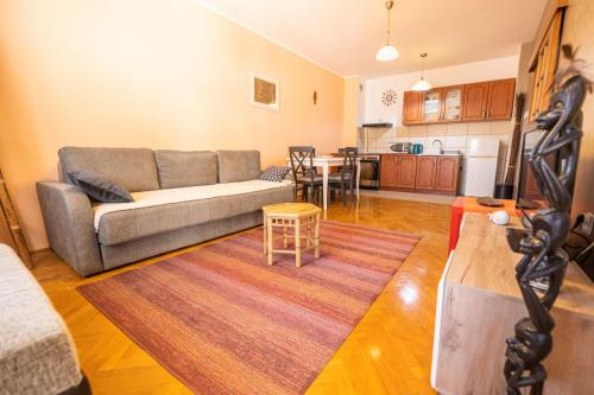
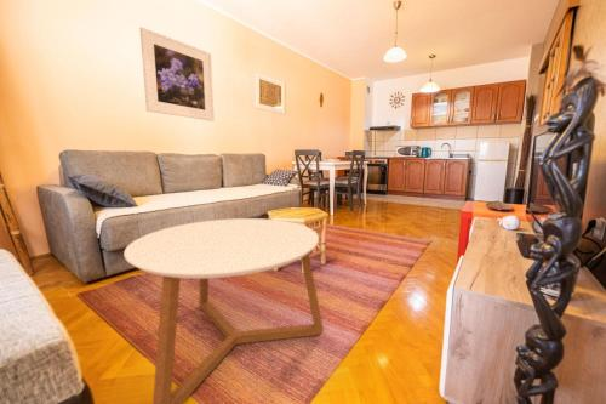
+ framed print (181, 79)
+ coffee table (234, 275)
